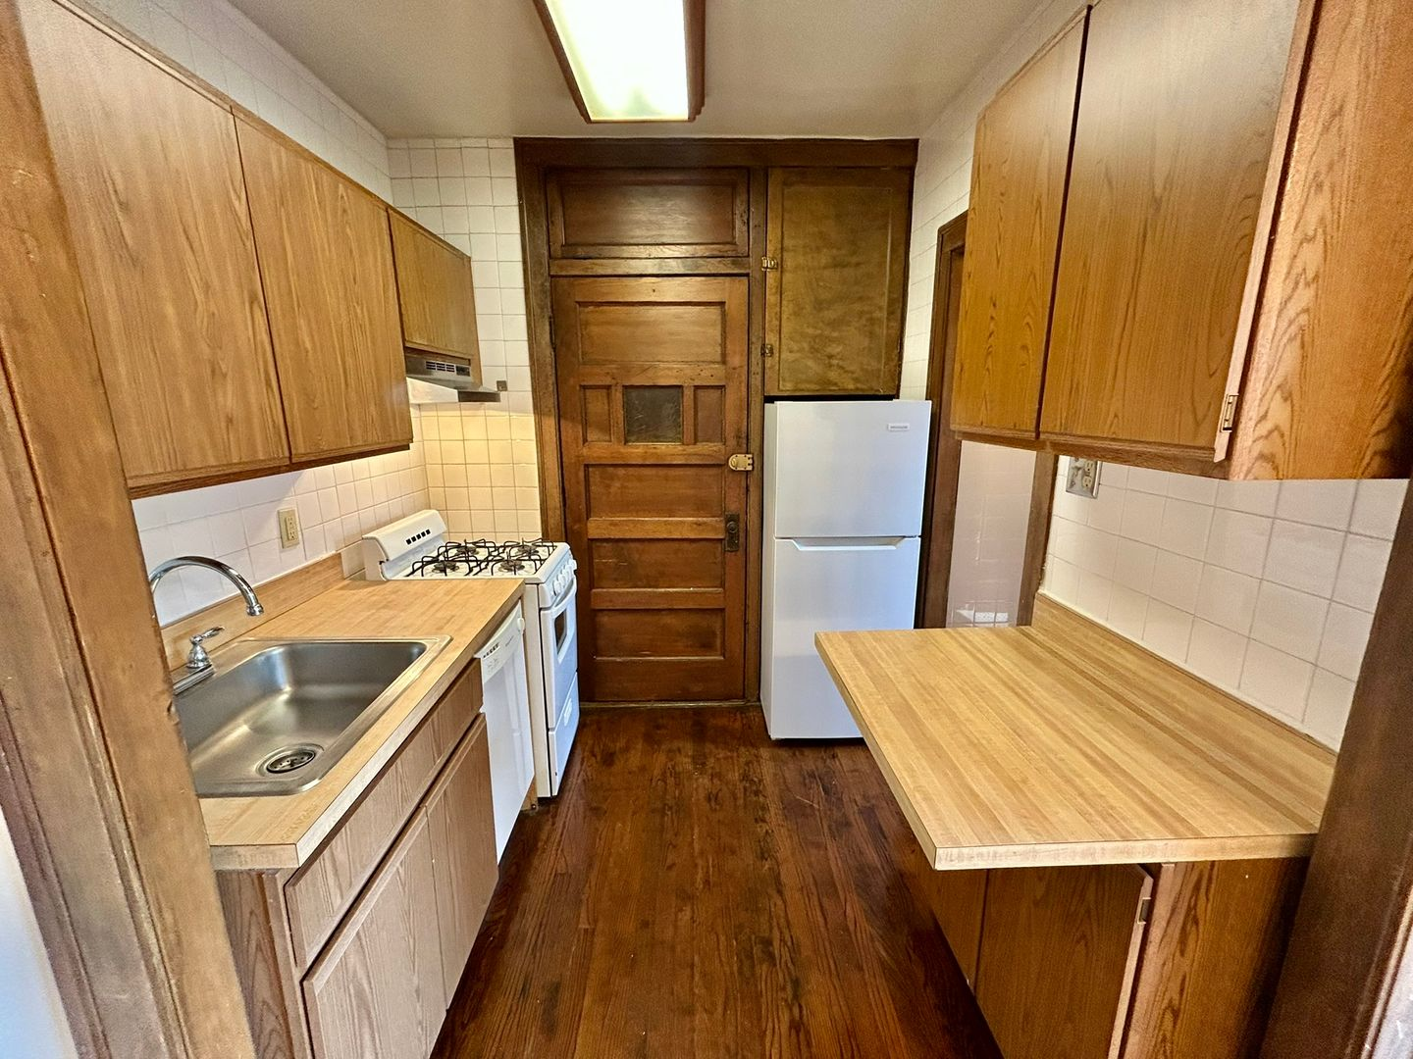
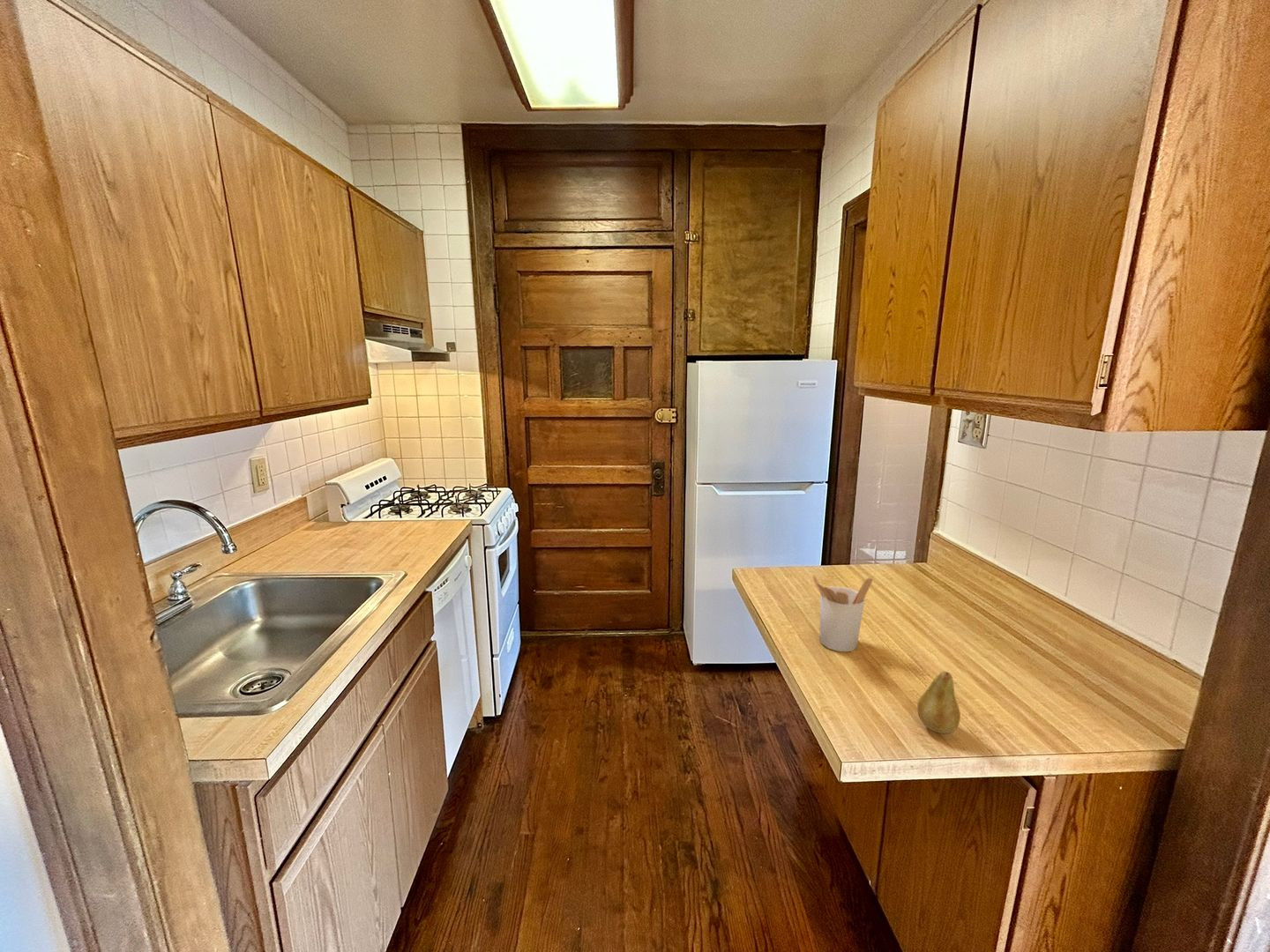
+ utensil holder (837, 611)
+ fruit (940, 696)
